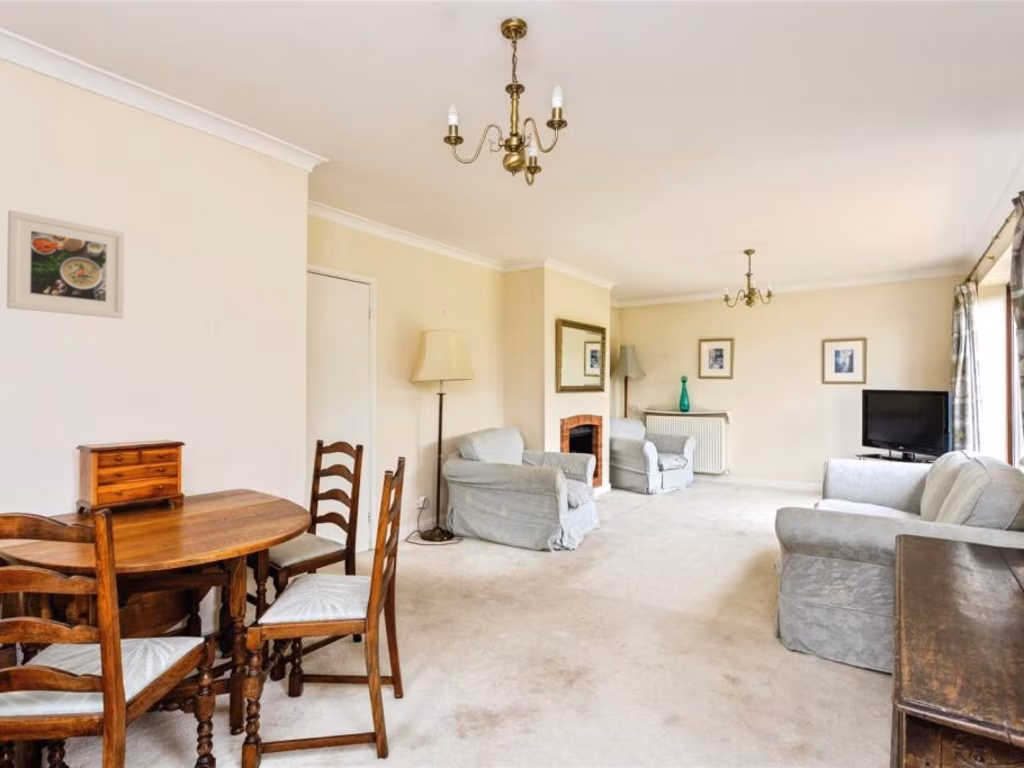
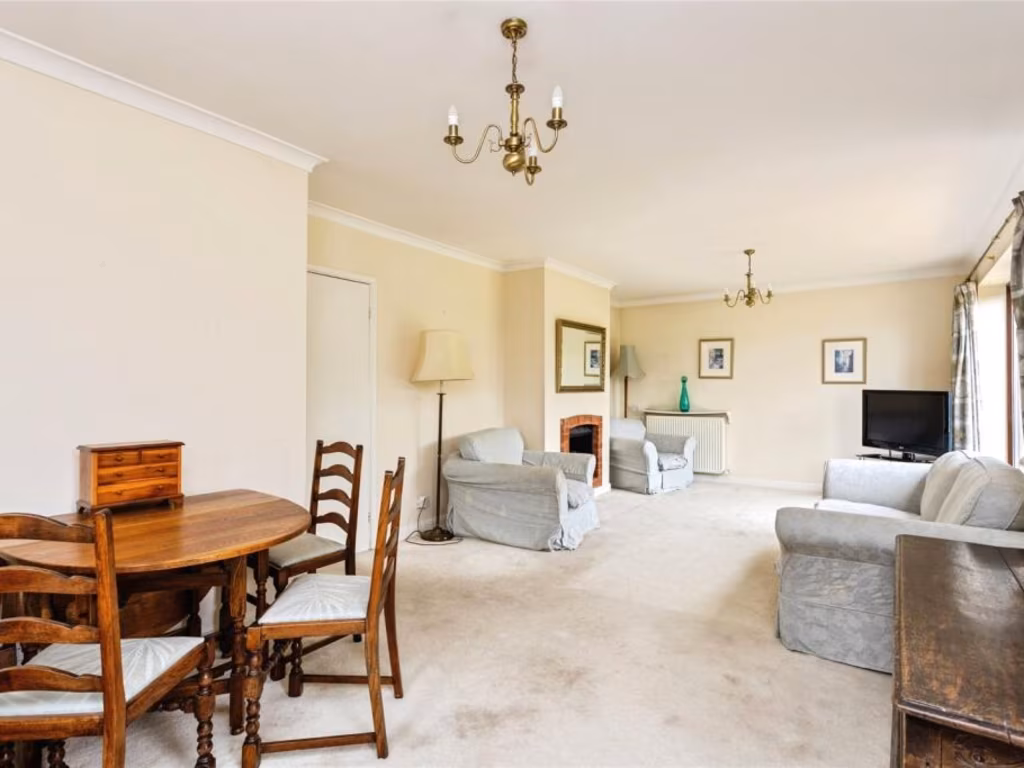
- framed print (69, 267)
